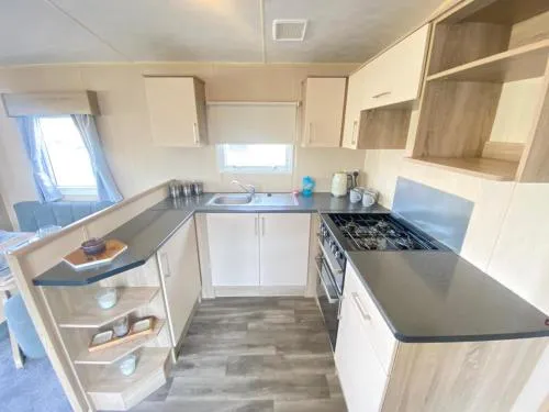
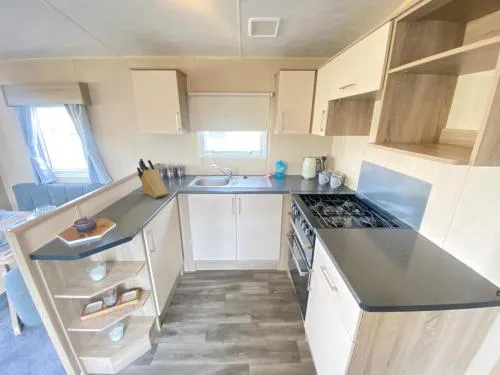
+ knife block (151, 177)
